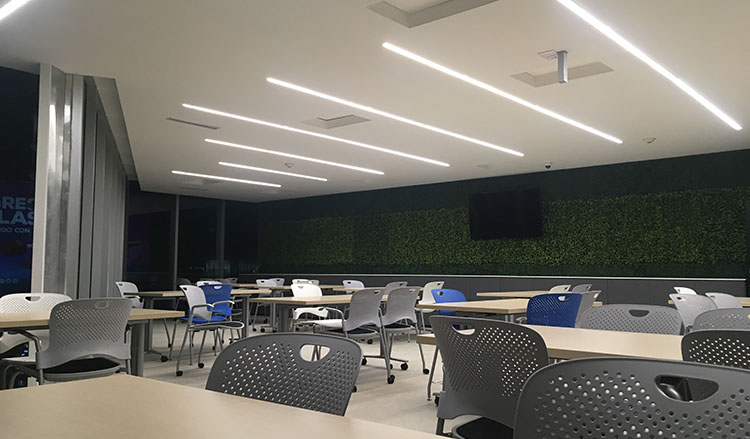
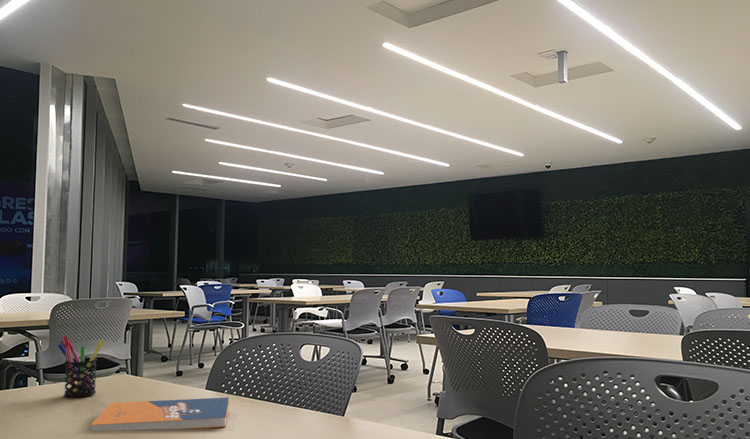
+ pen holder (79, 365)
+ notebook (165, 414)
